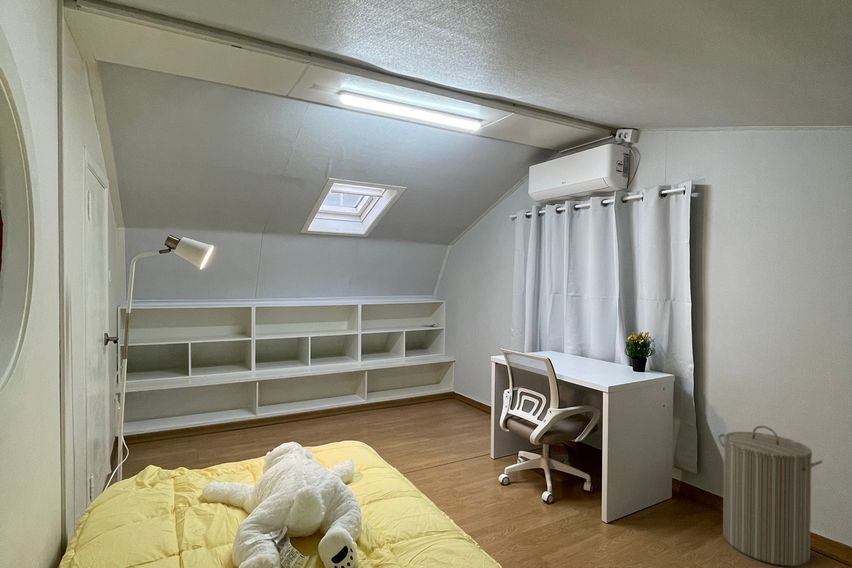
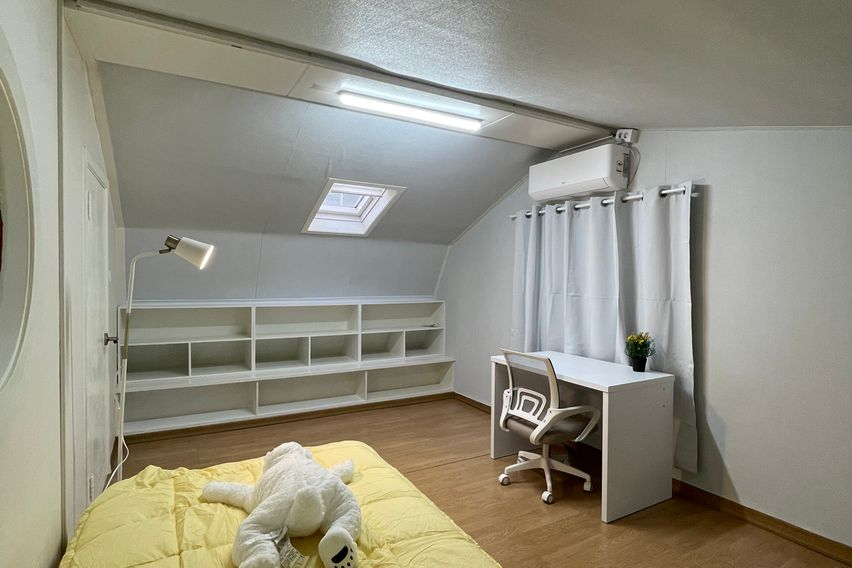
- laundry hamper (765, 486)
